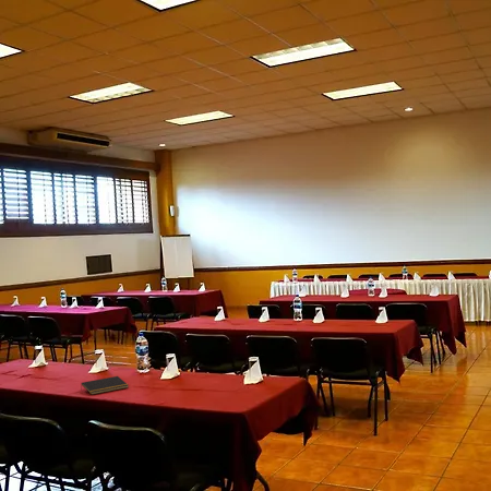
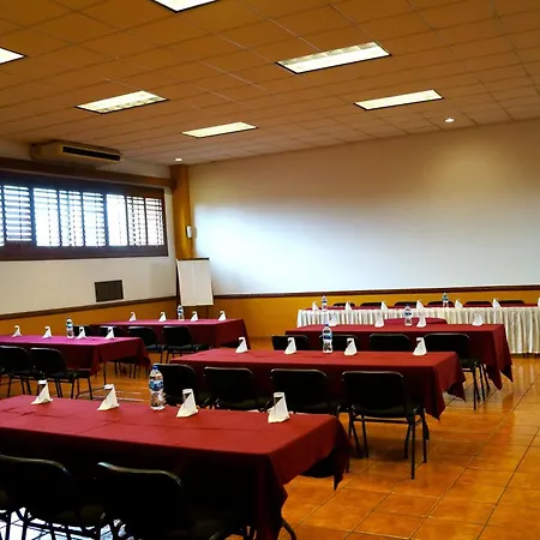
- notepad (105, 384)
